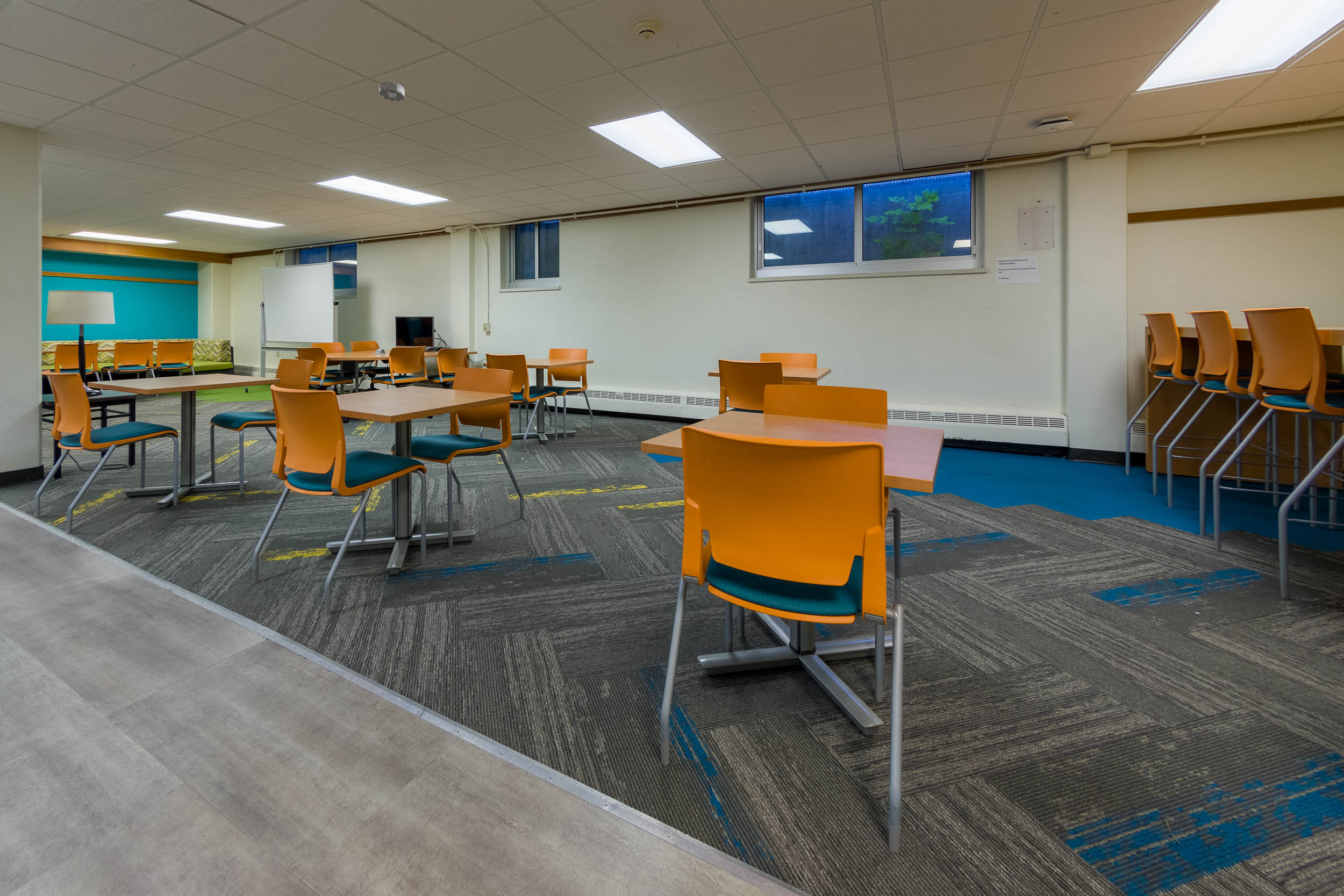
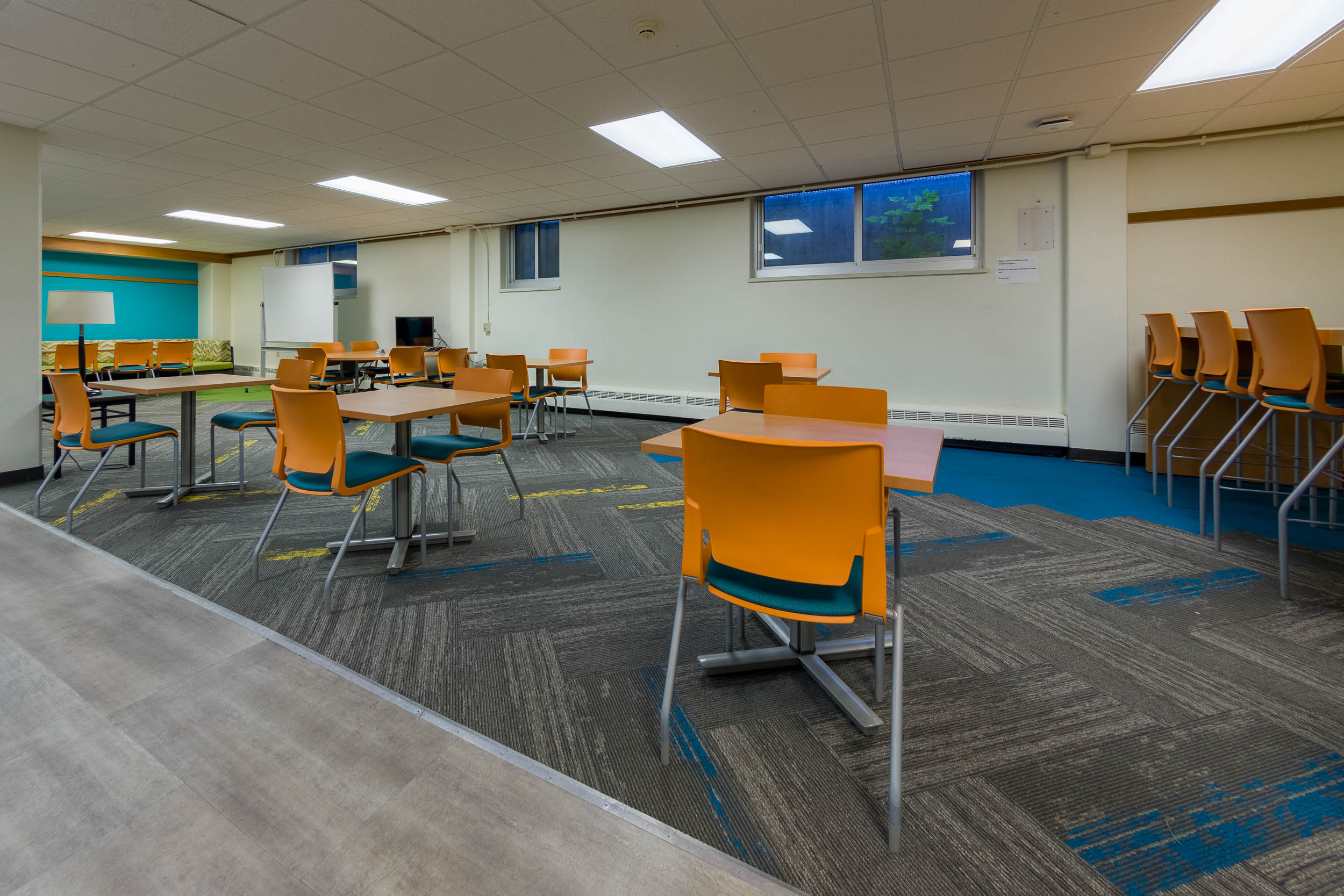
- smoke detector (392, 90)
